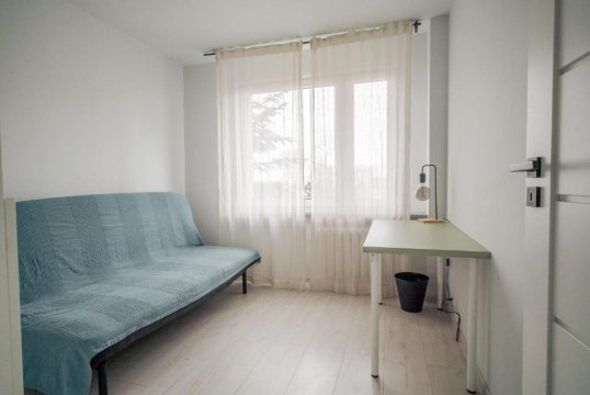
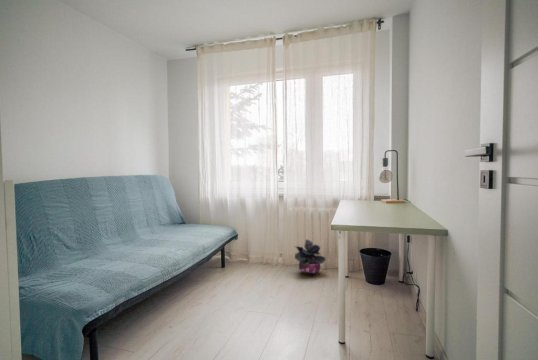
+ potted plant (309, 257)
